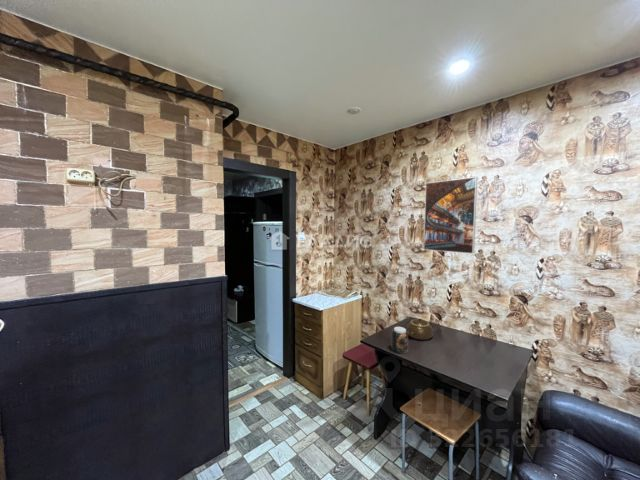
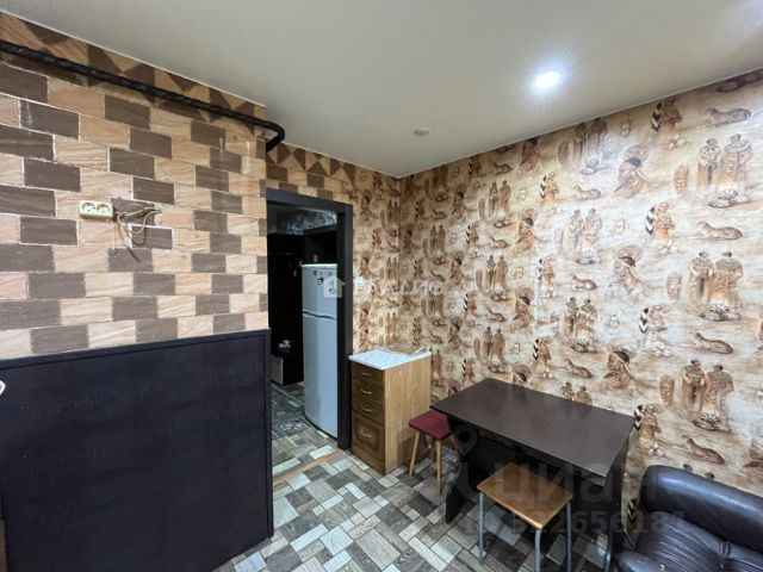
- teapot (419, 327)
- jar (399, 339)
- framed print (448, 216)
